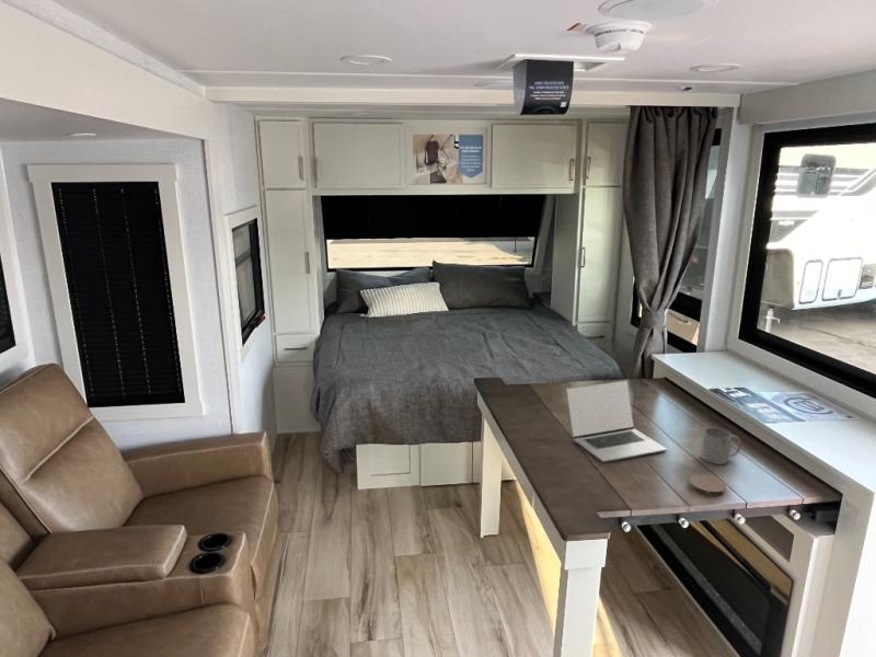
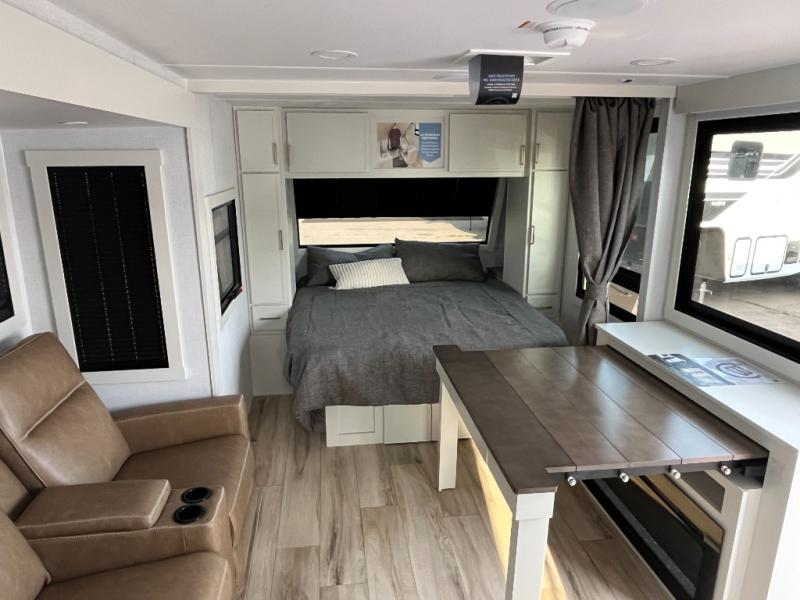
- coaster (707, 485)
- mug (722, 446)
- laptop (615, 418)
